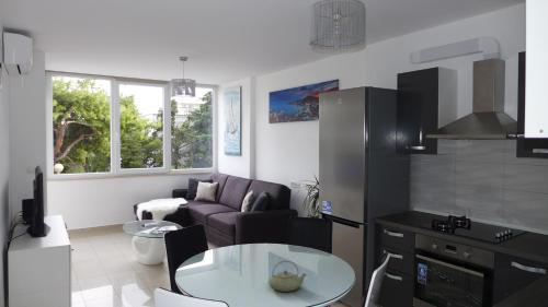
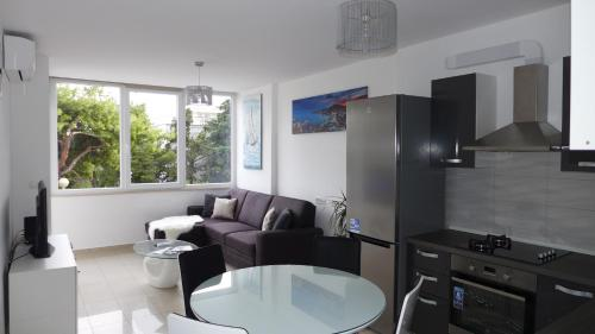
- teapot (287, 273)
